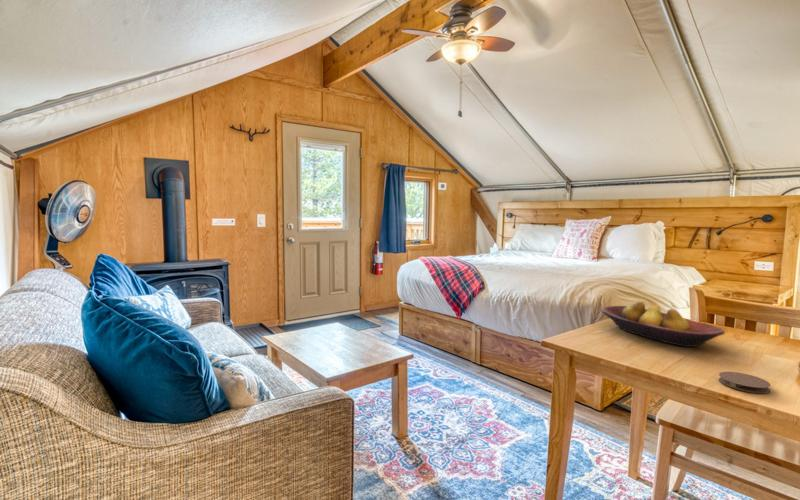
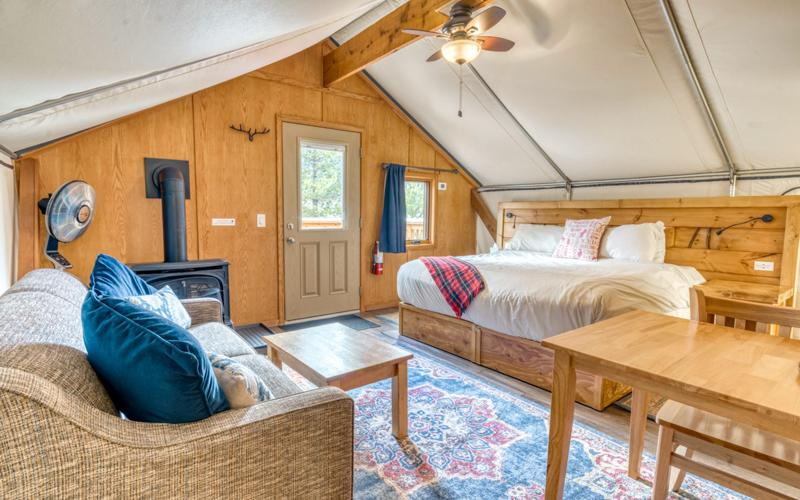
- fruit bowl (656, 320)
- coaster (743, 381)
